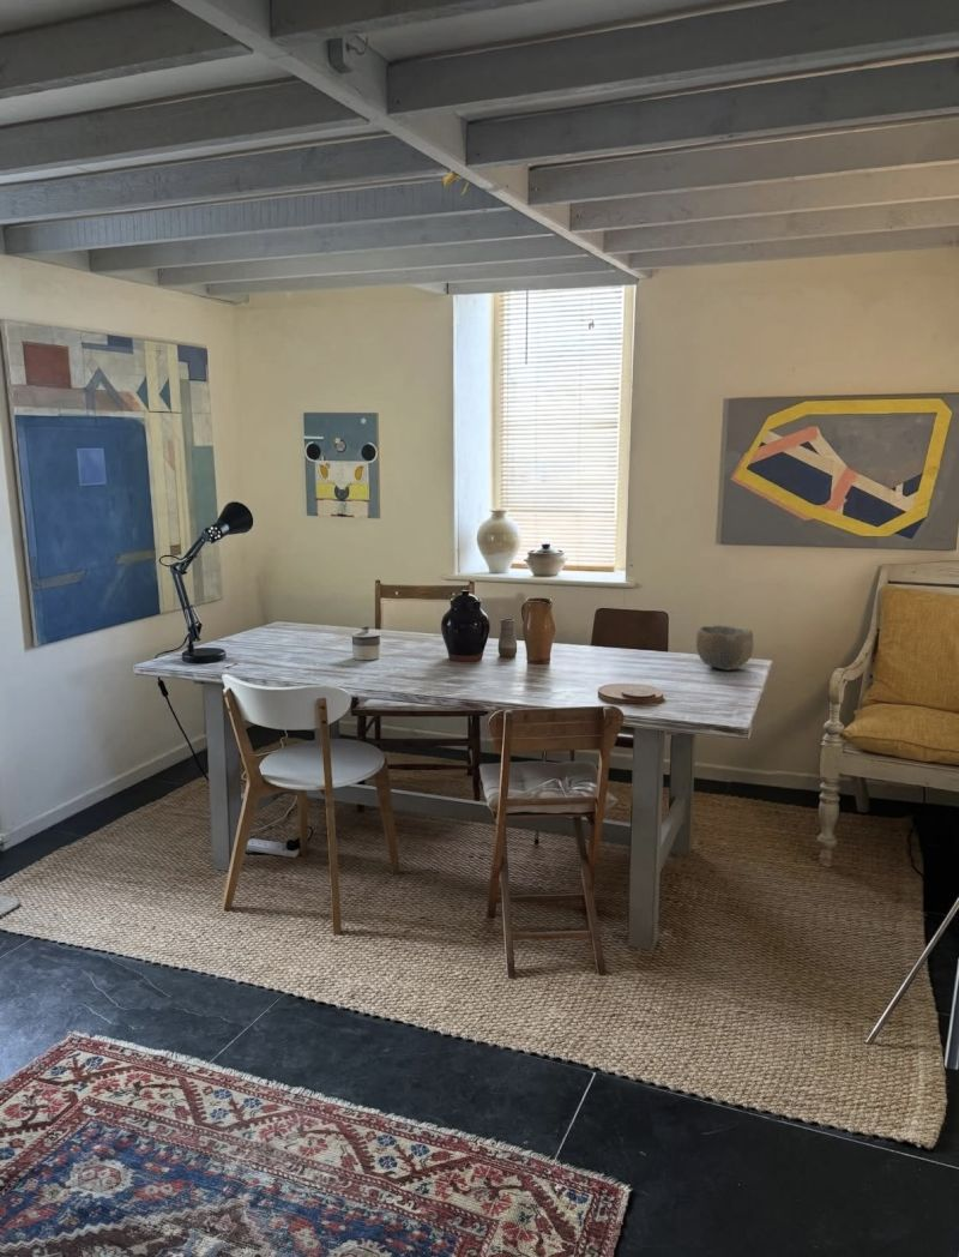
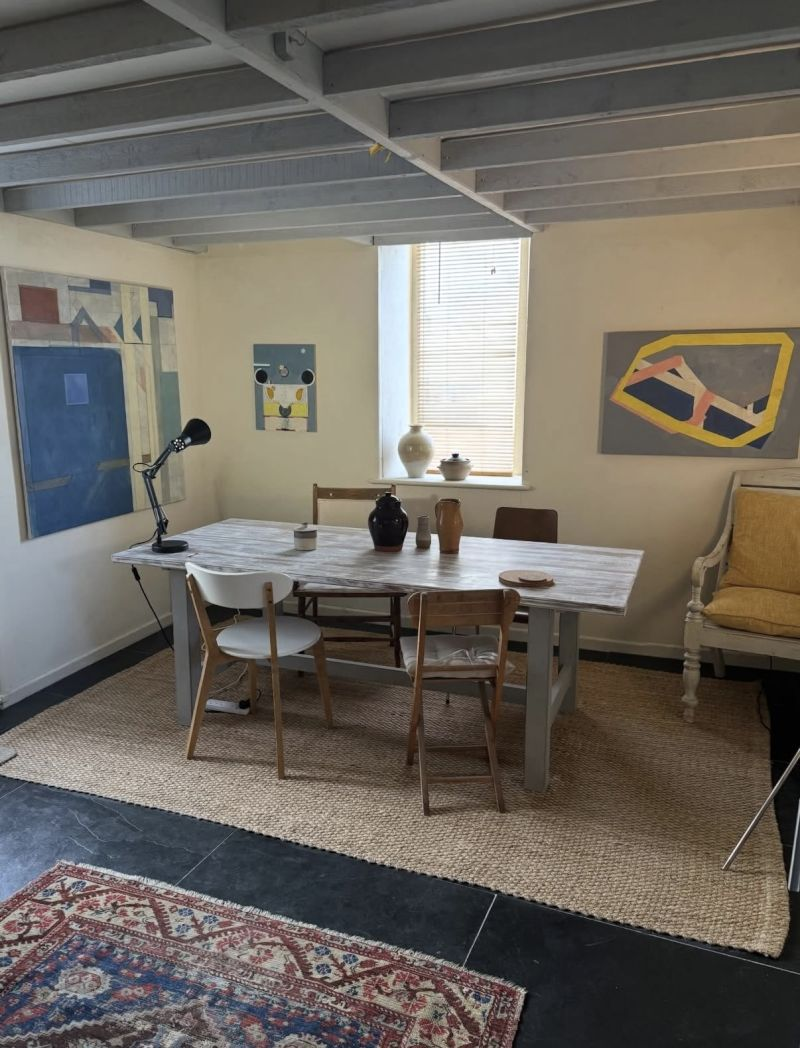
- bowl (724, 648)
